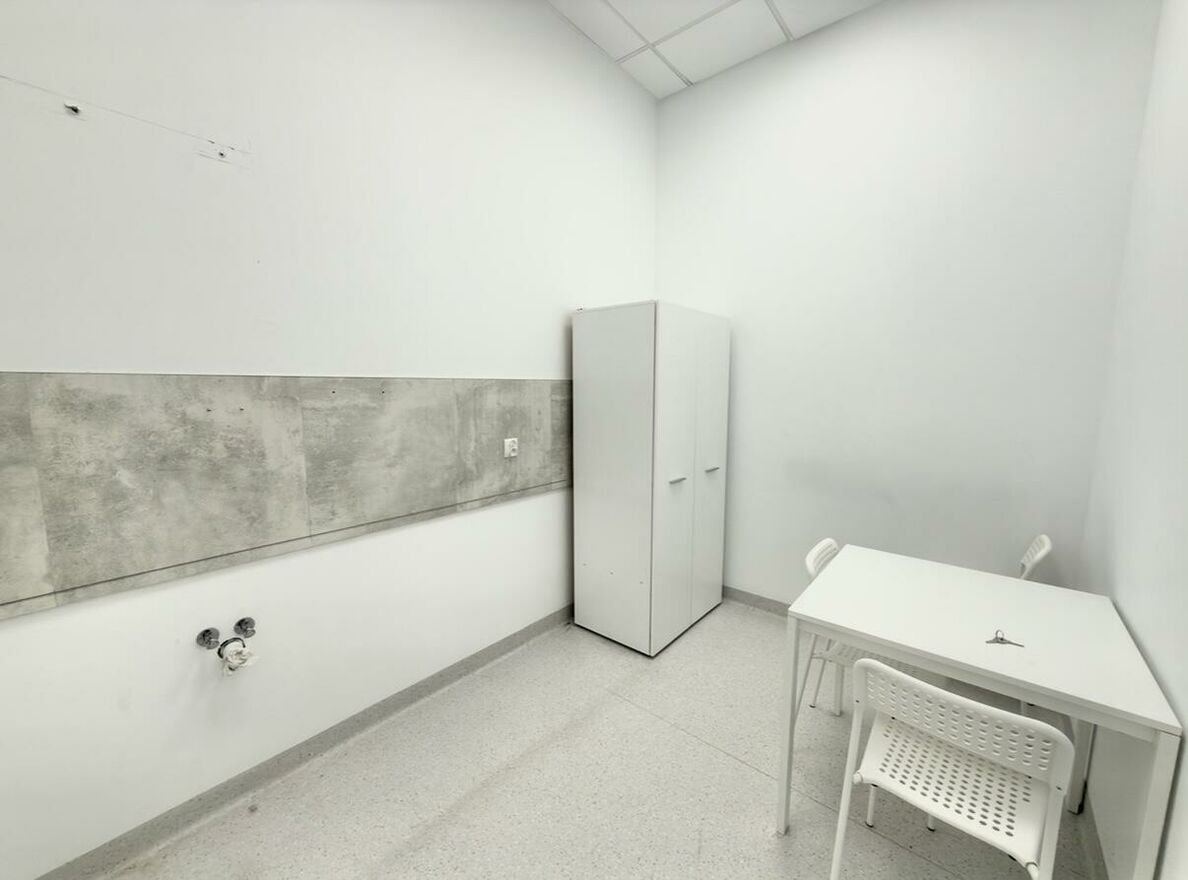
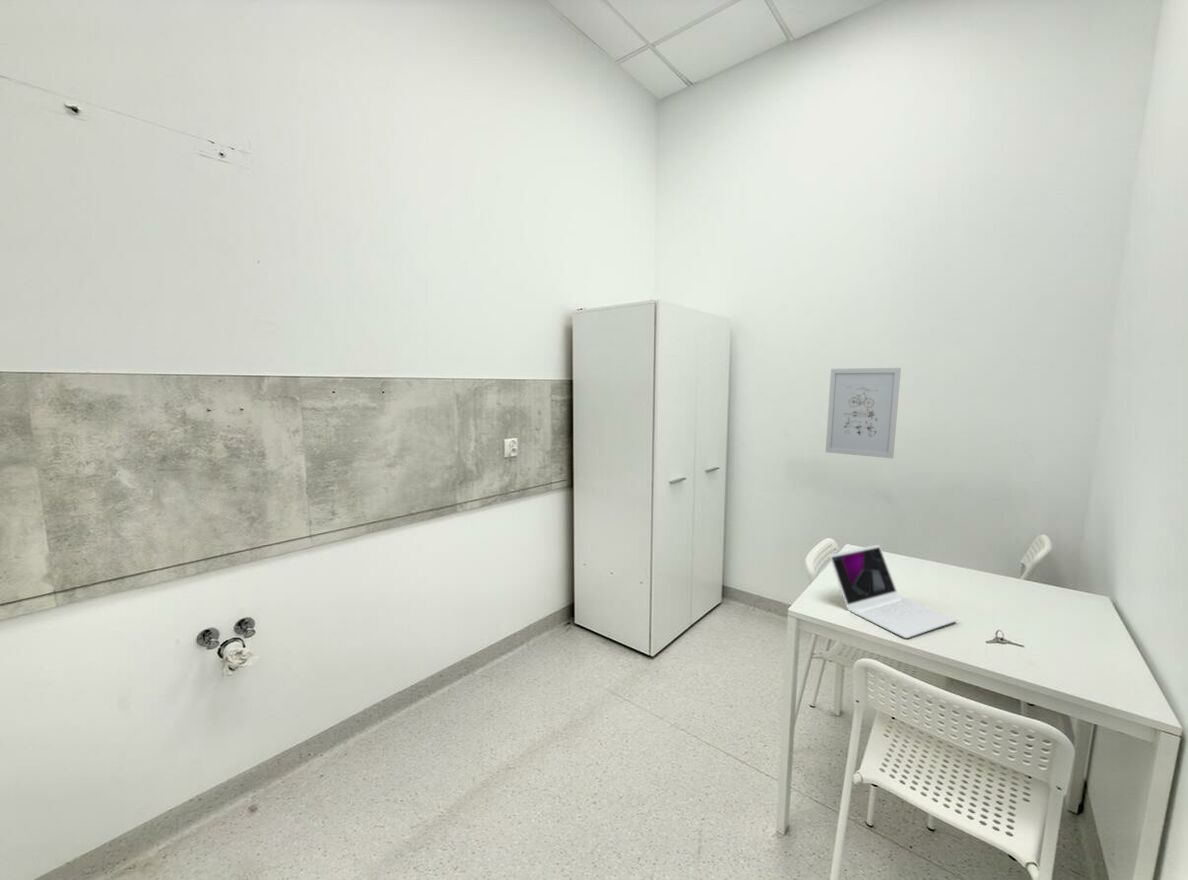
+ laptop (890, 583)
+ wall art (861, 412)
